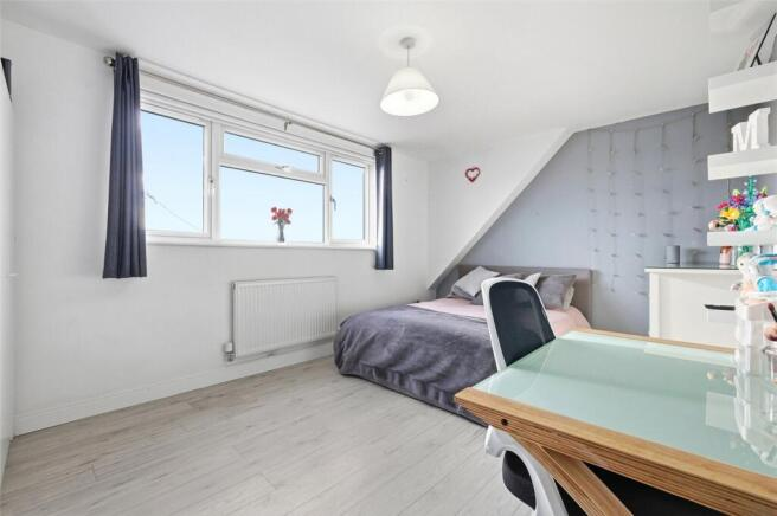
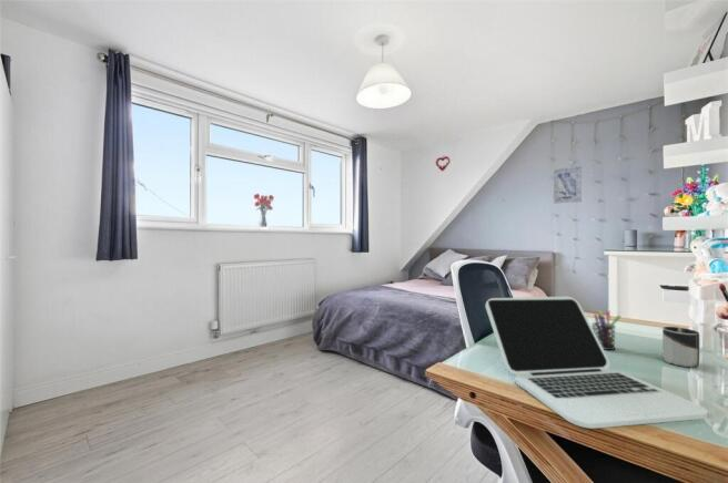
+ pen holder (606, 328)
+ laptop (576, 346)
+ cup (681, 345)
+ wall art (567, 185)
